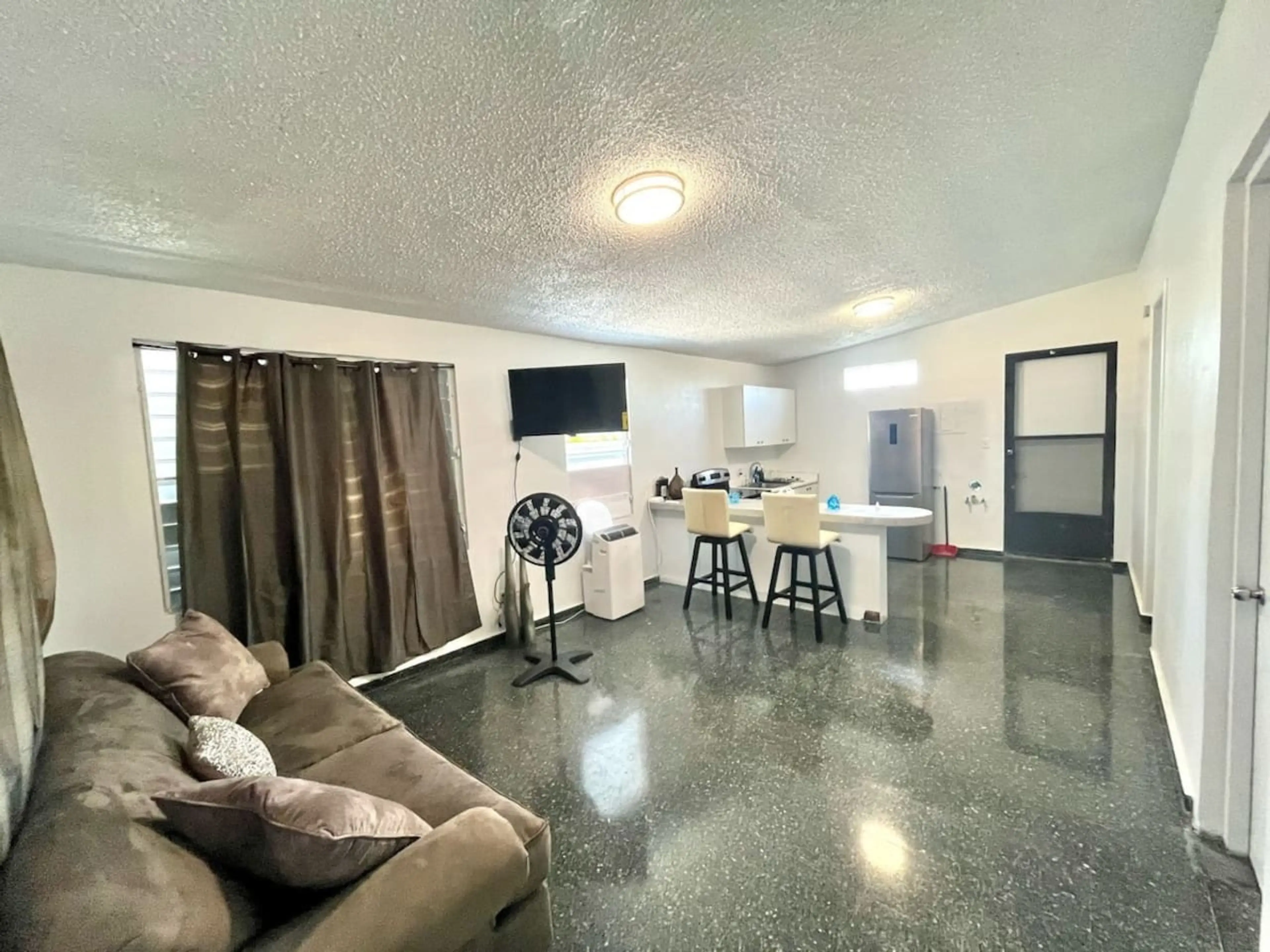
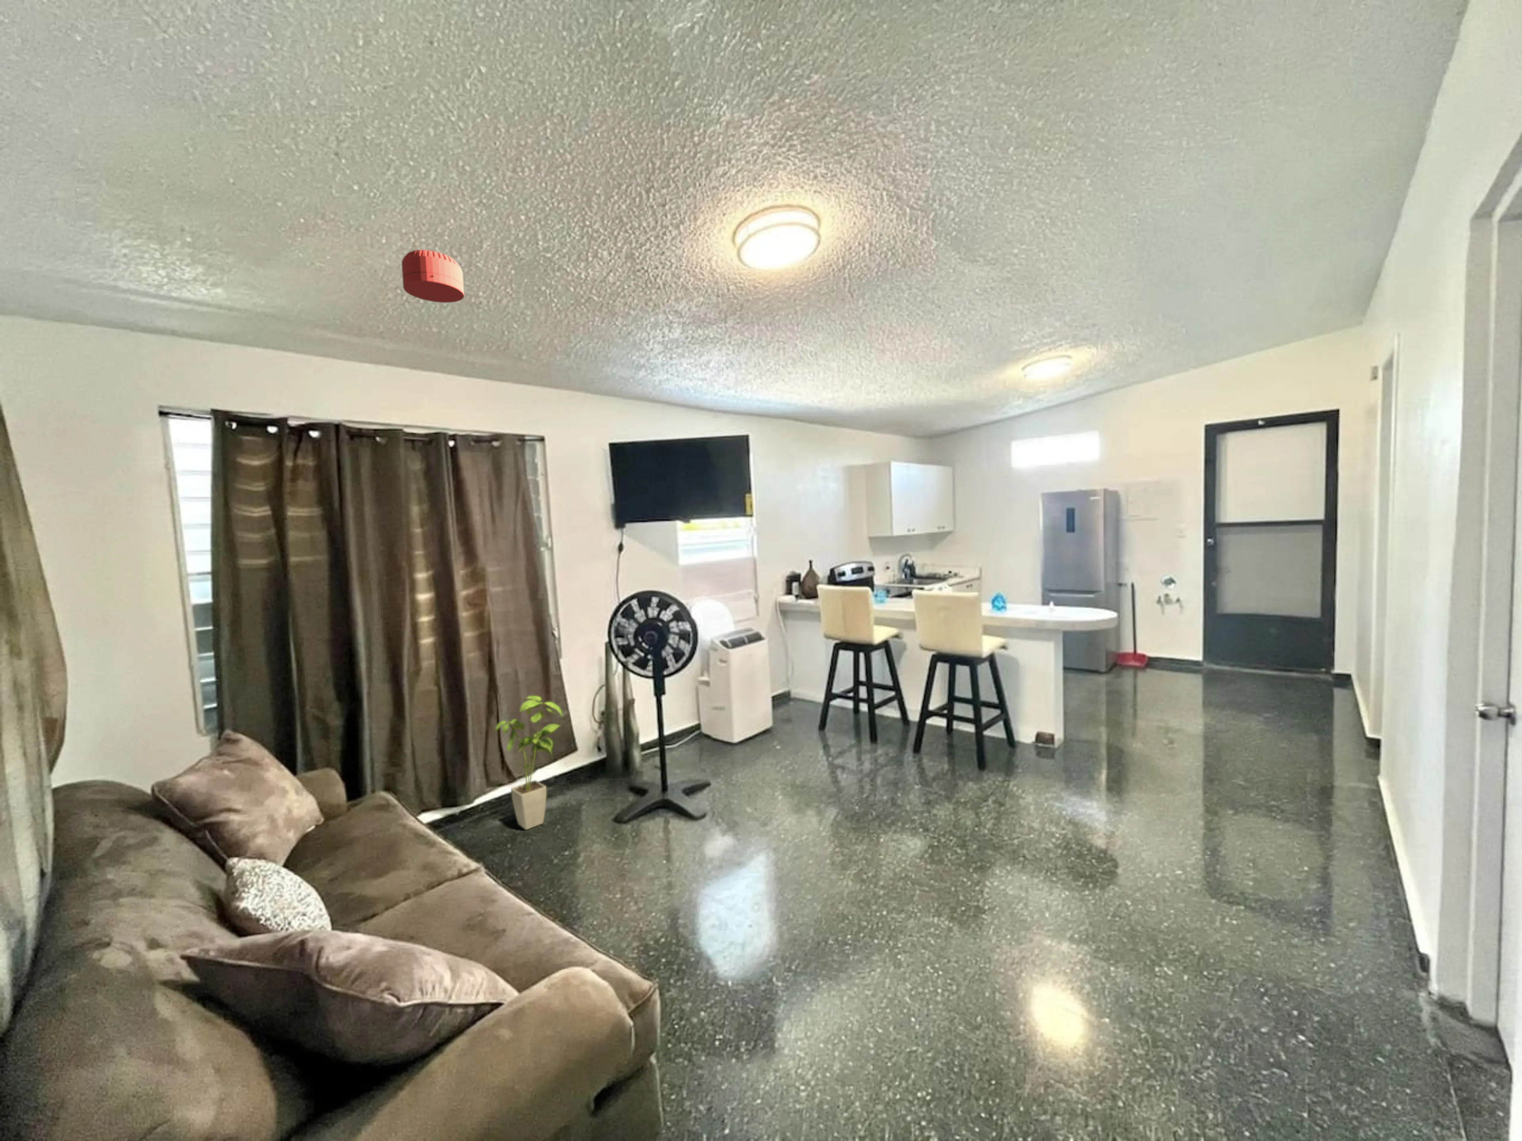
+ house plant (534, 759)
+ smoke detector (433, 276)
